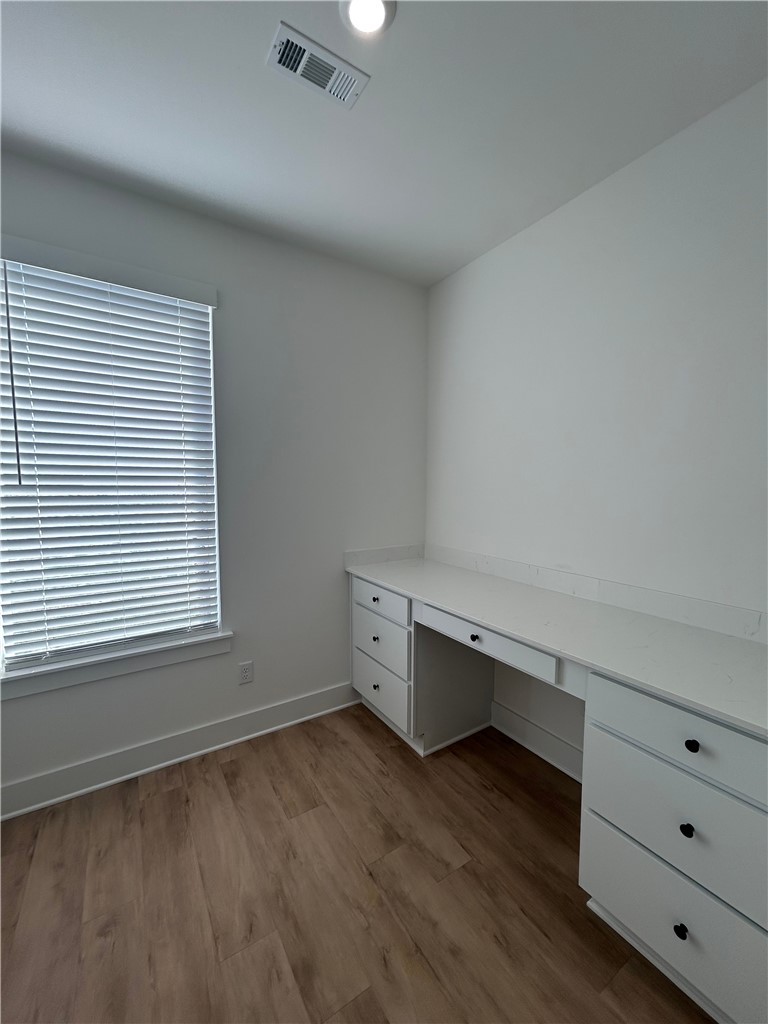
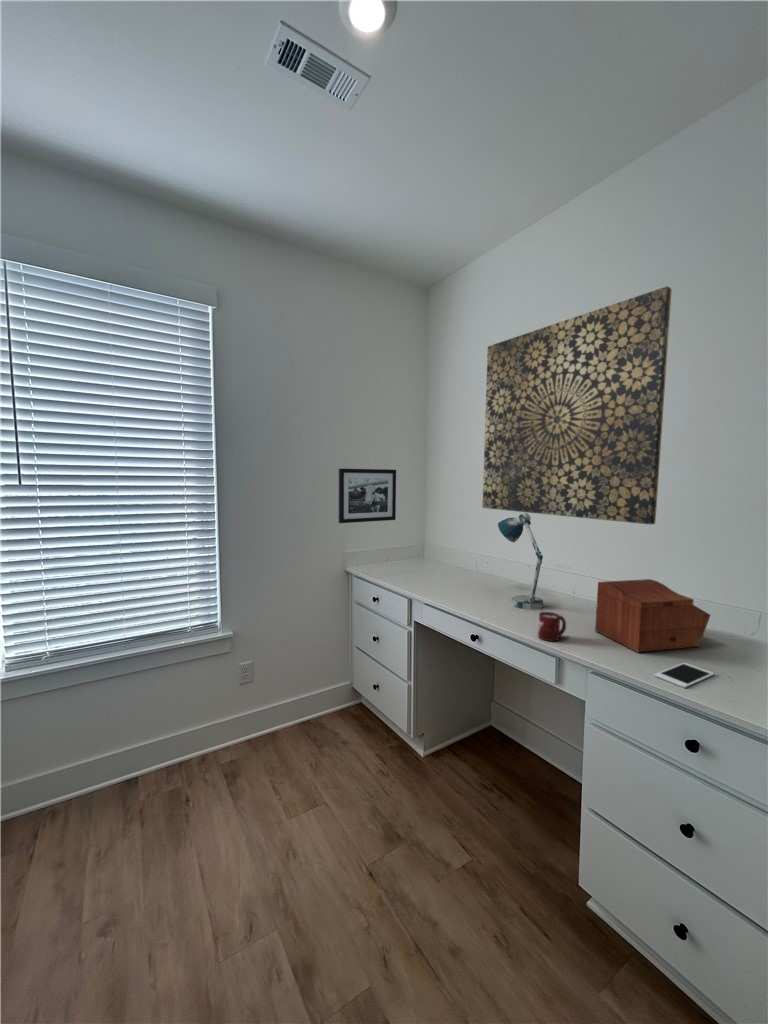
+ cup (553, 625)
+ picture frame (368, 495)
+ wall art (557, 420)
+ cell phone (684, 674)
+ sewing box (652, 612)
+ desk lamp (536, 555)
